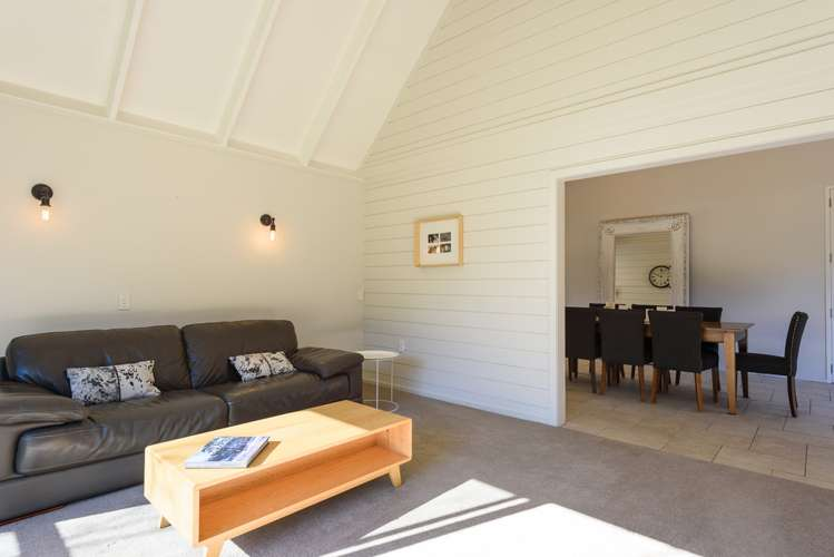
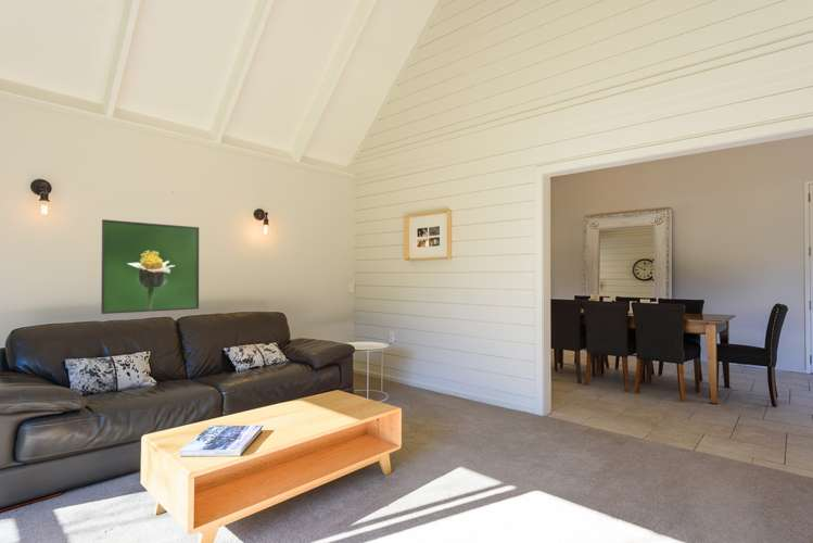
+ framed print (153, 267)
